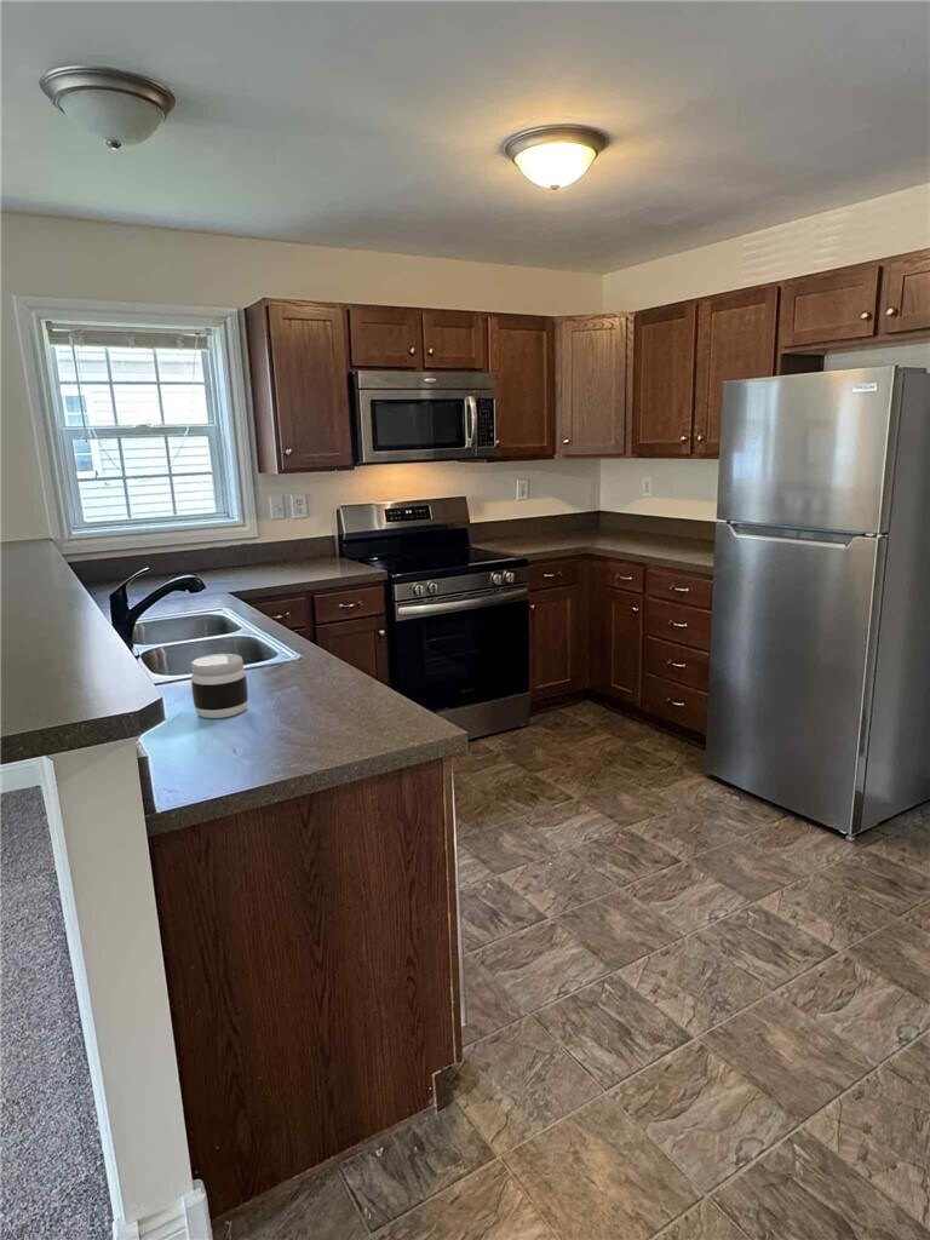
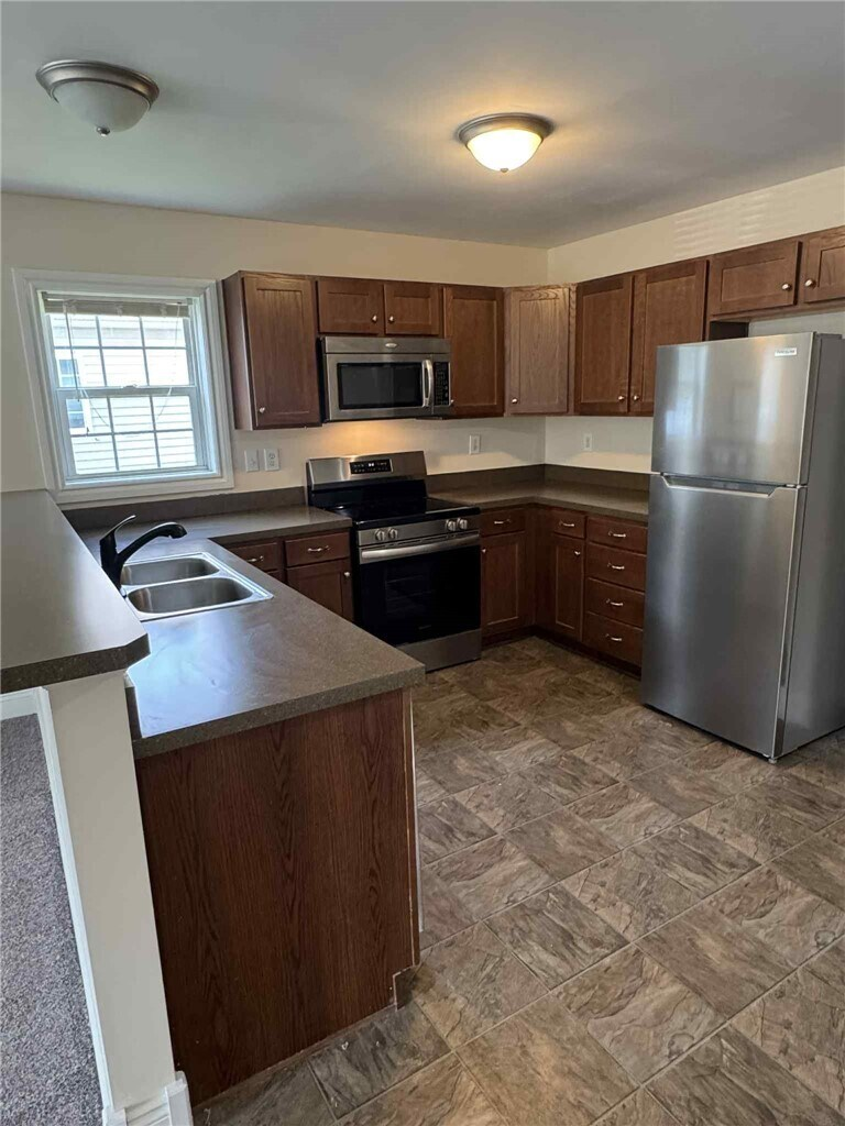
- jar (219, 684)
